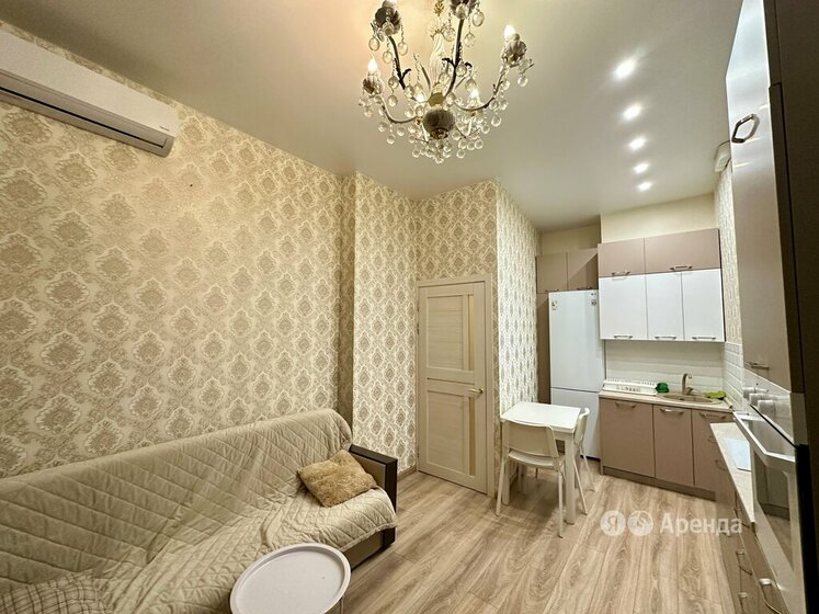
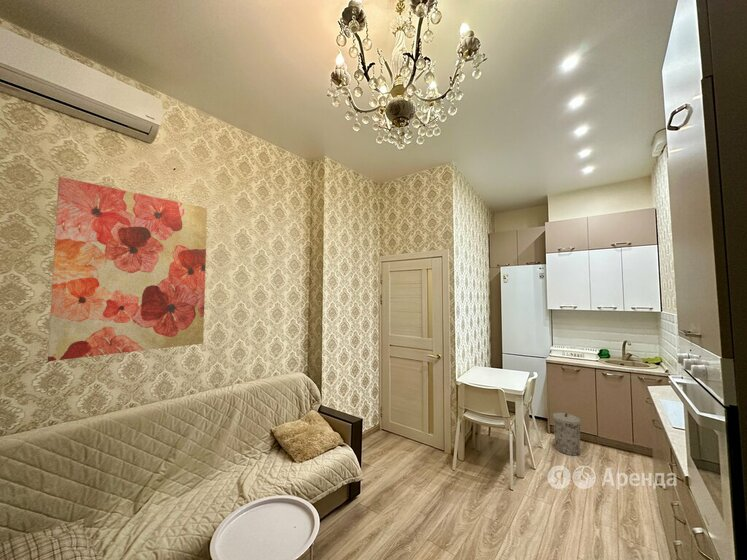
+ wall art (140, 271)
+ trash can (566, 432)
